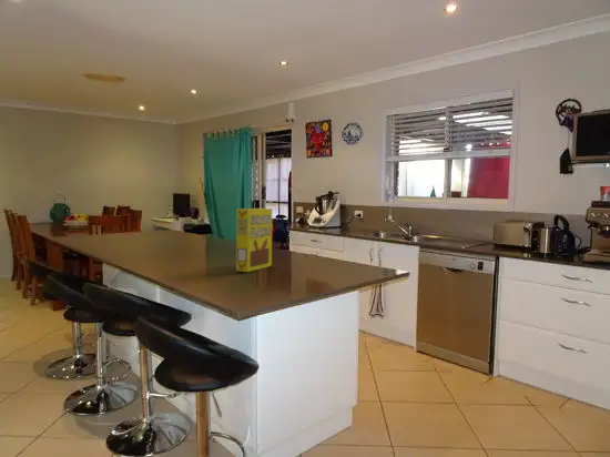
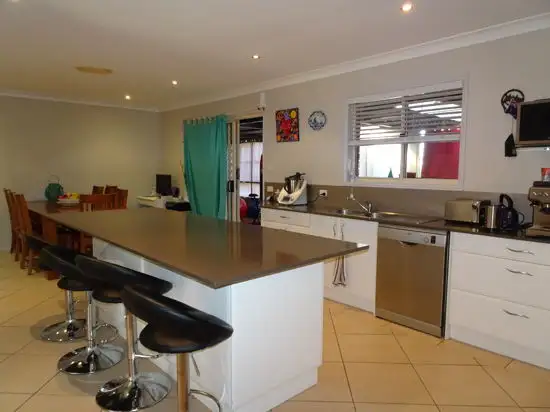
- cereal box (254, 238)
